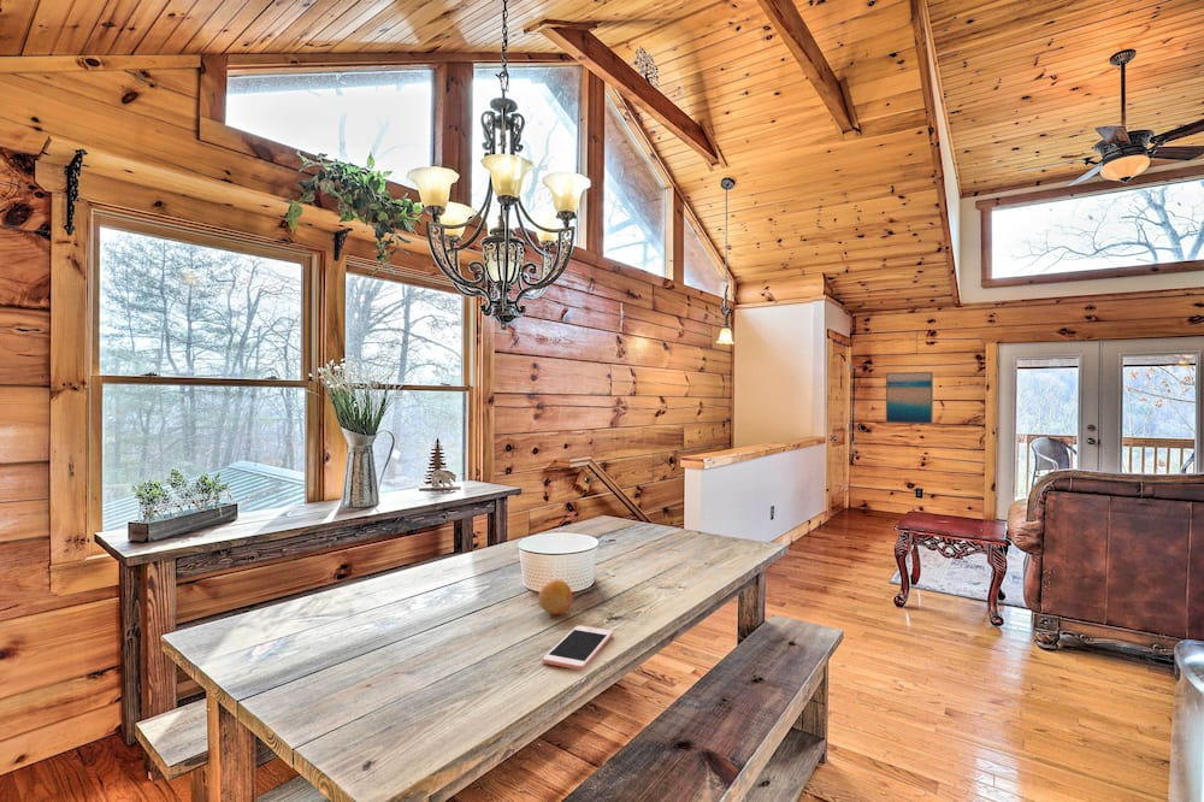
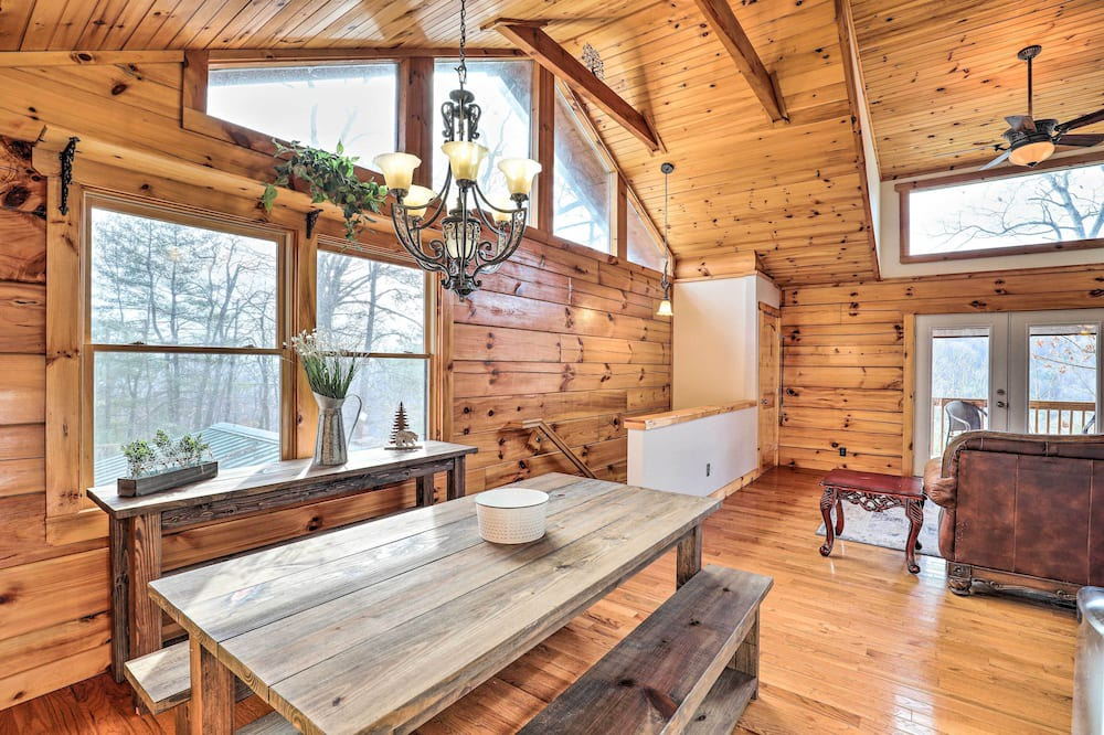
- wall art (908, 397)
- fruit (555, 597)
- cell phone (579, 645)
